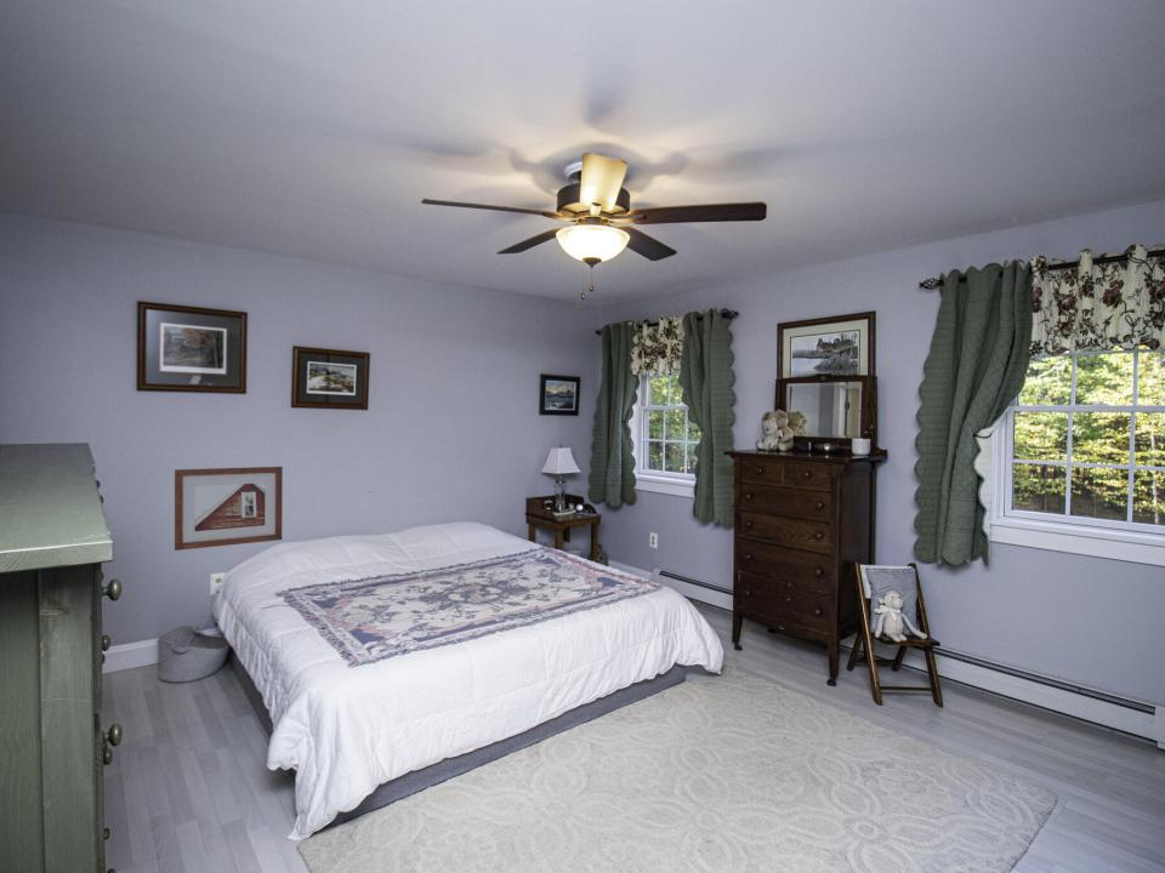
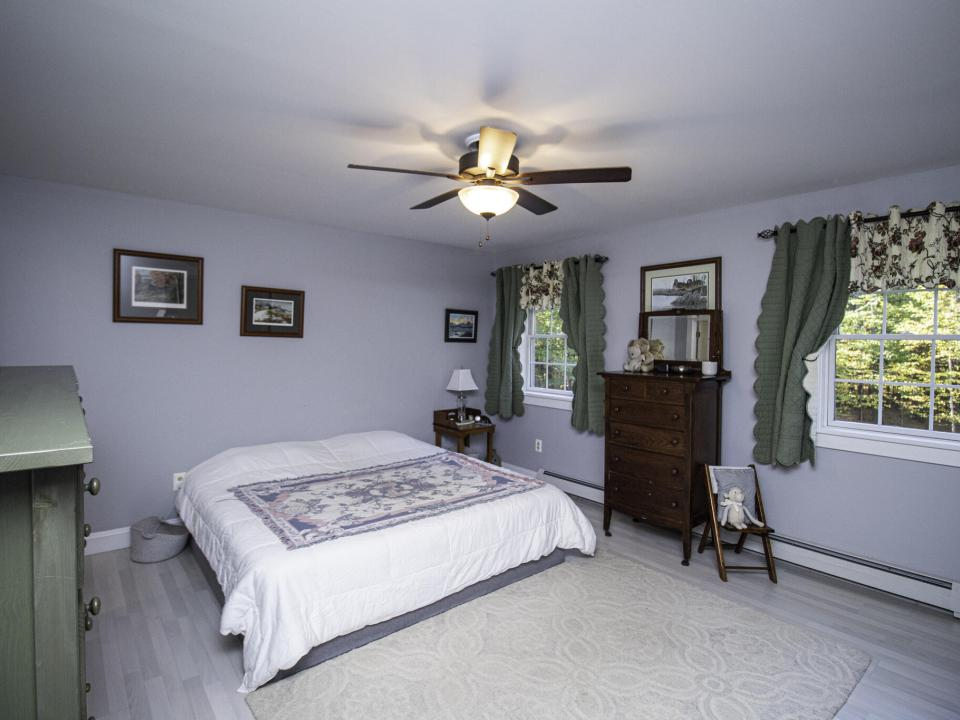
- picture frame (231, 506)
